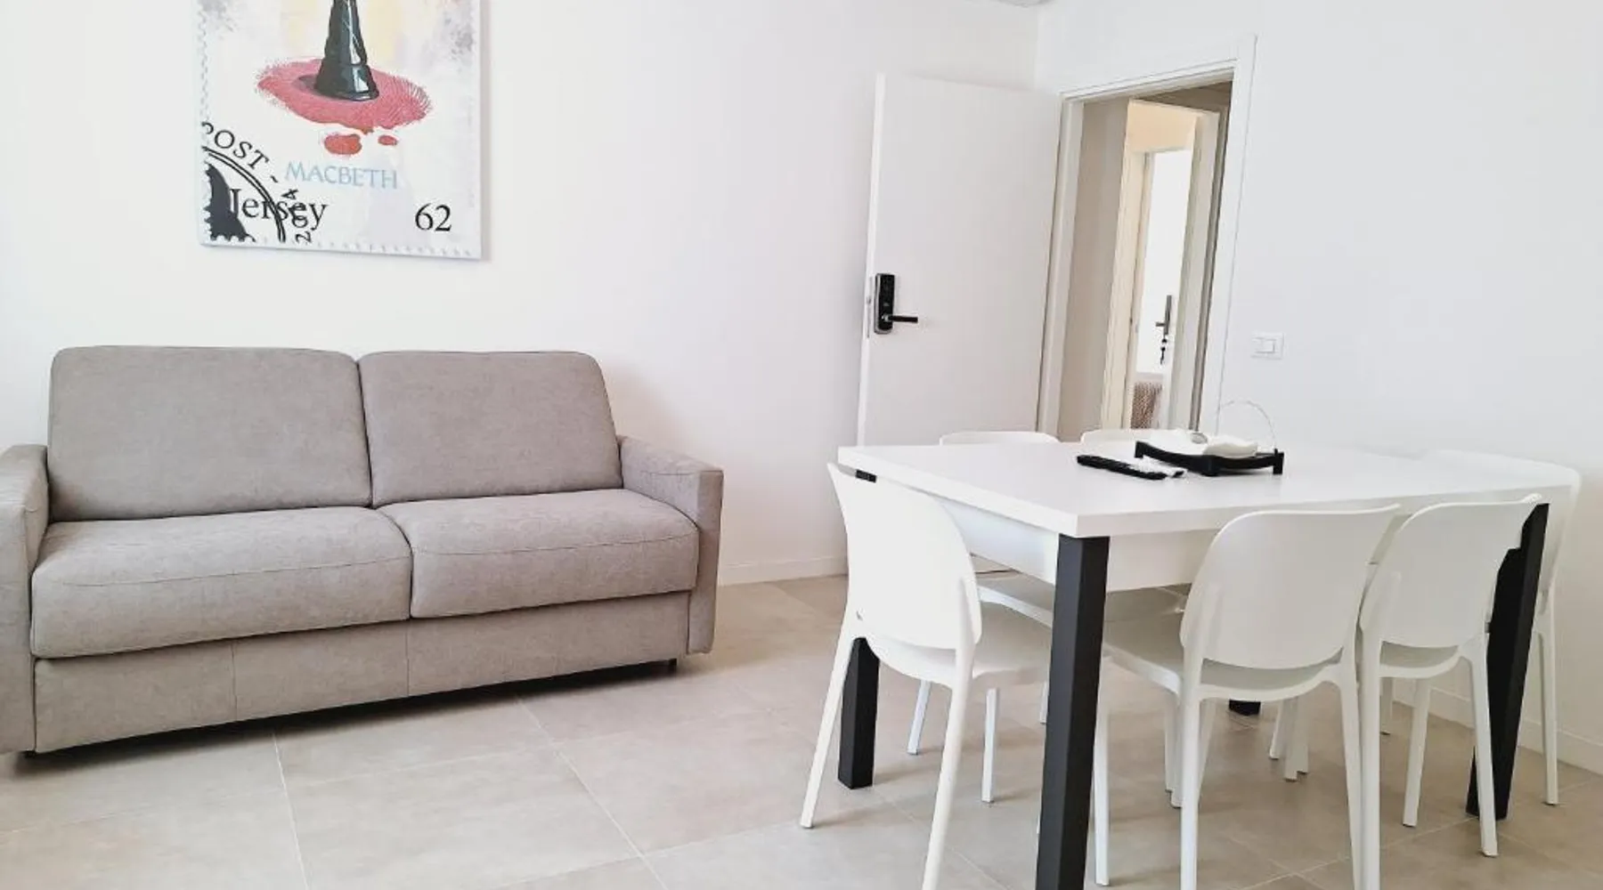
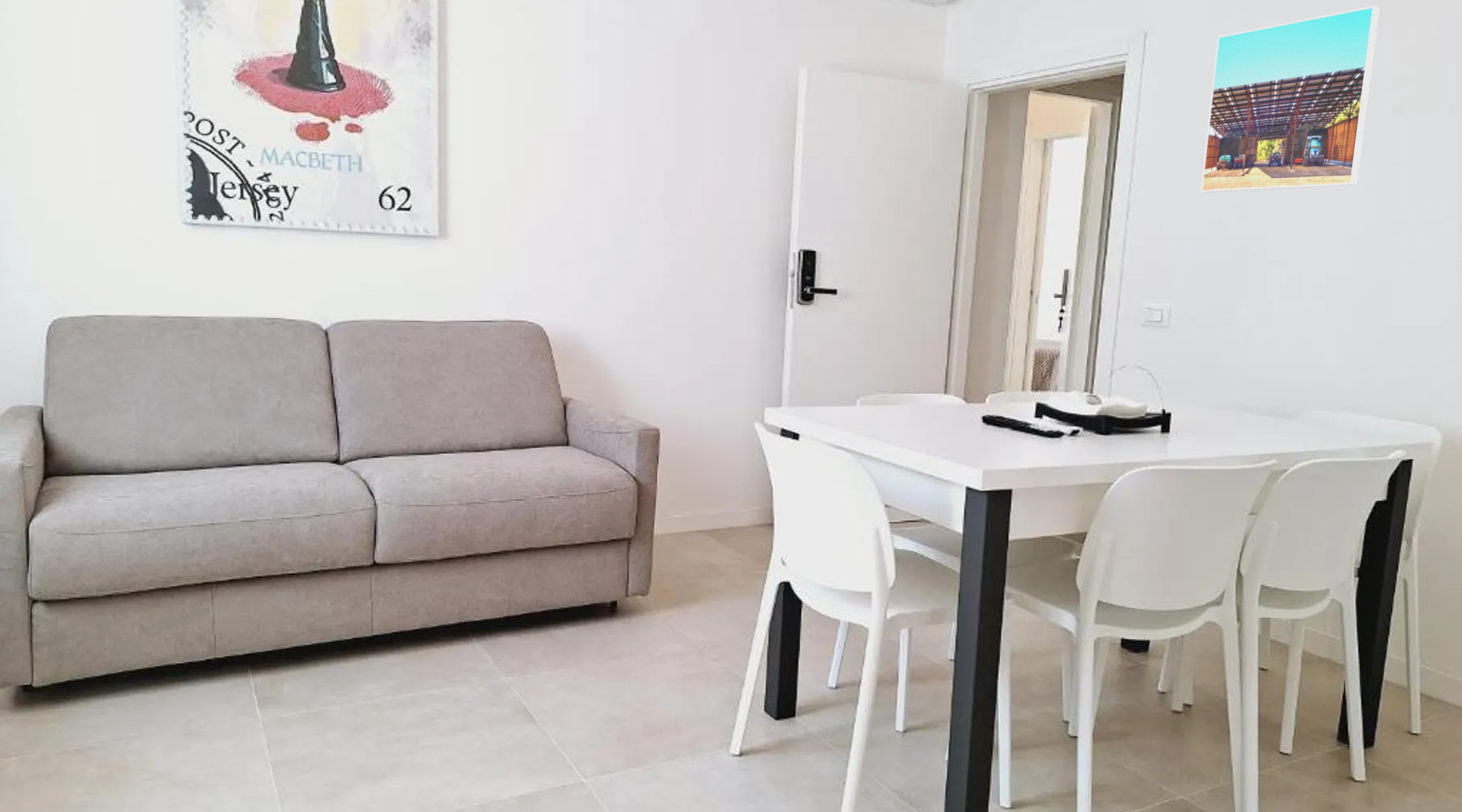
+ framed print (1283, 106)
